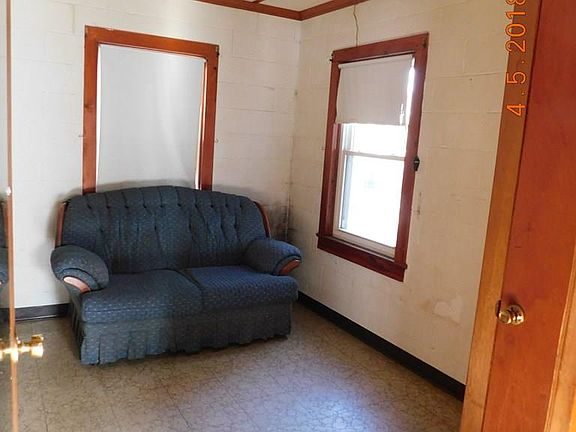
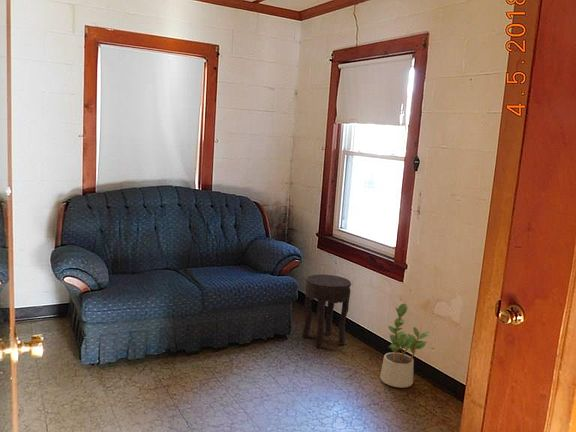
+ side table (327, 310)
+ potted plant (405, 343)
